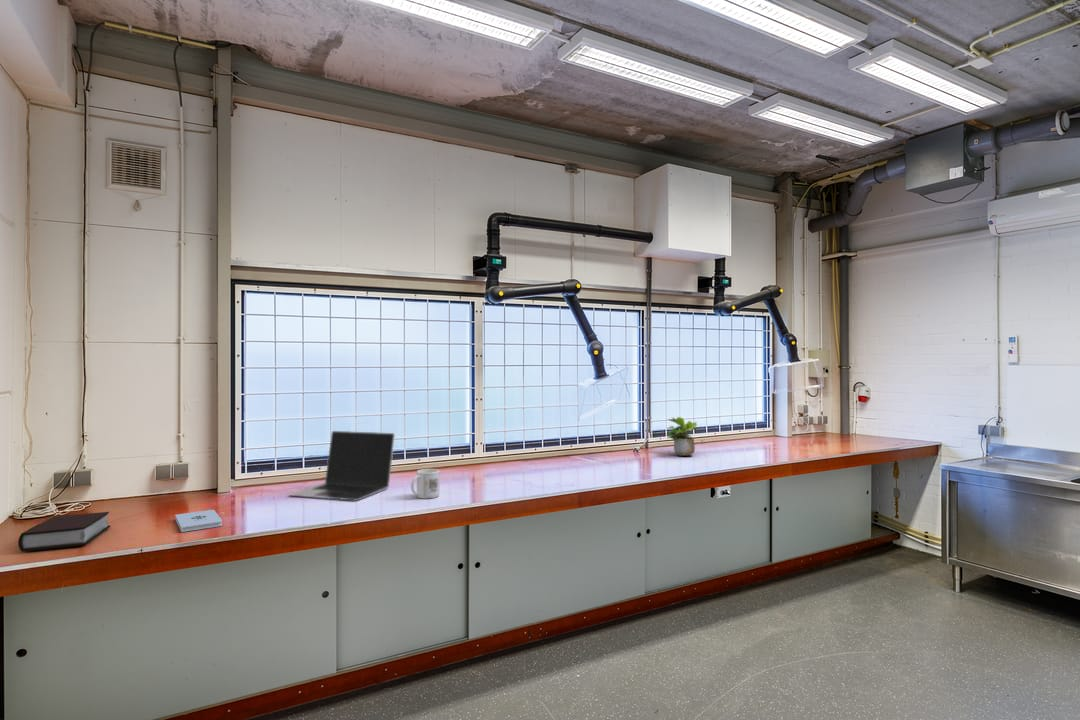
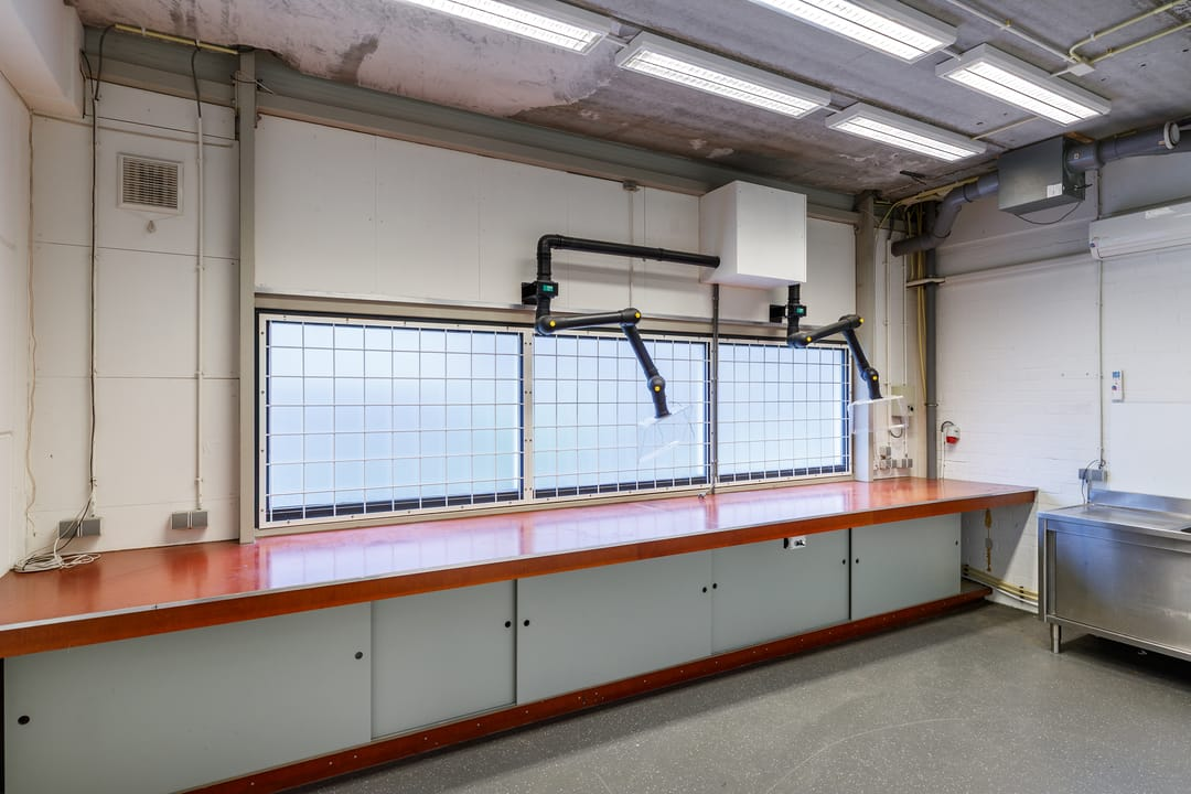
- potted plant (681, 435)
- notepad (198, 520)
- mug (425, 483)
- laptop (343, 463)
- bible (67, 530)
